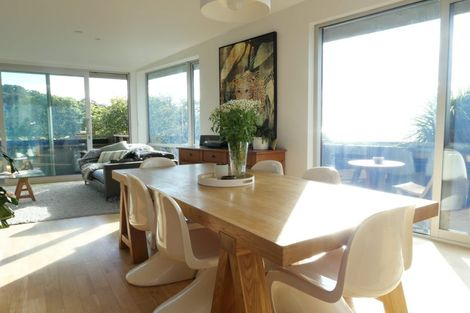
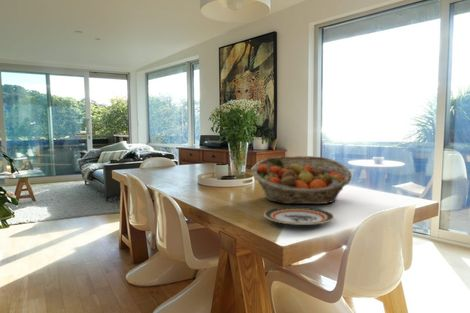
+ plate (298, 217)
+ fruit basket (300, 178)
